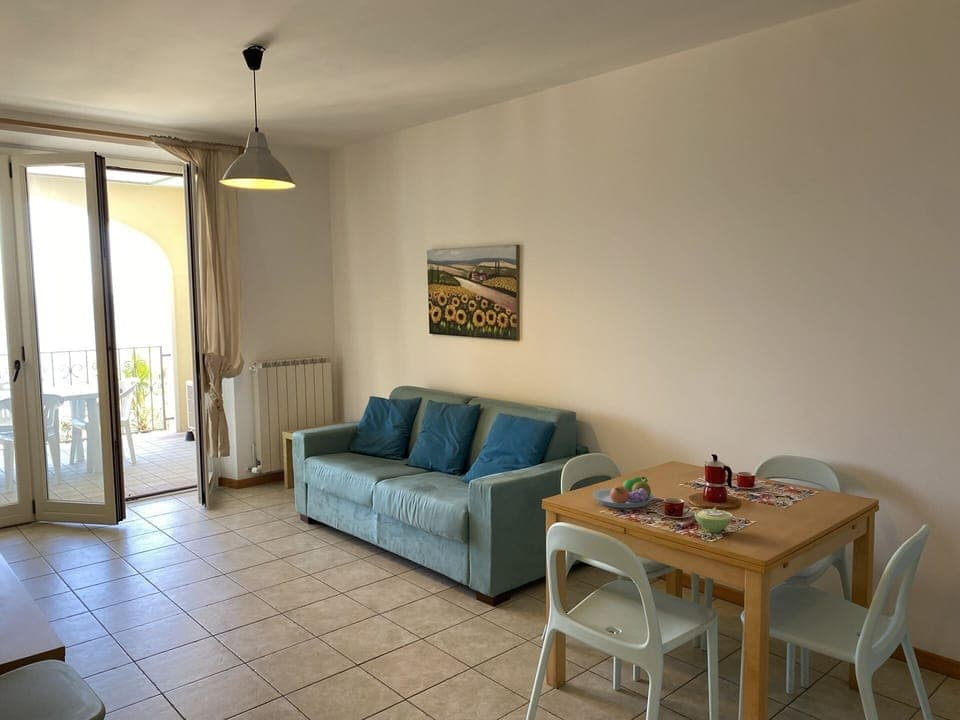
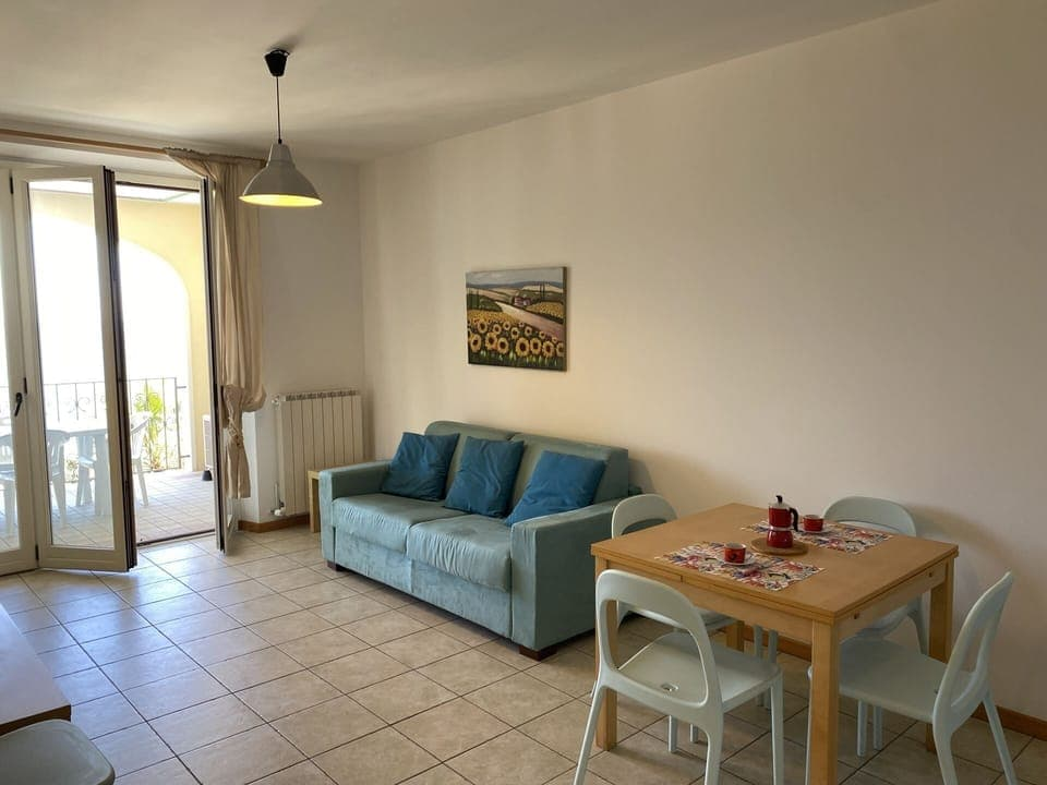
- fruit bowl (625, 489)
- sugar bowl (713, 519)
